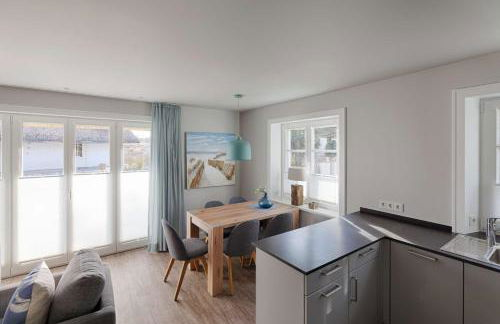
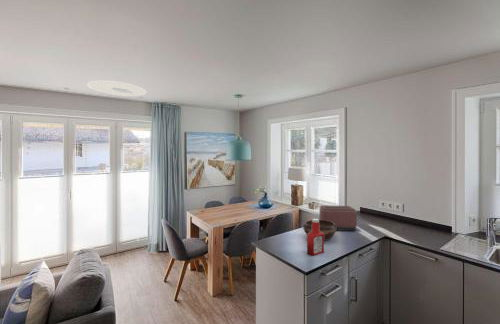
+ toaster (339, 217)
+ decorative bowl (319, 230)
+ ceiling light (118, 86)
+ soap bottle (315, 236)
